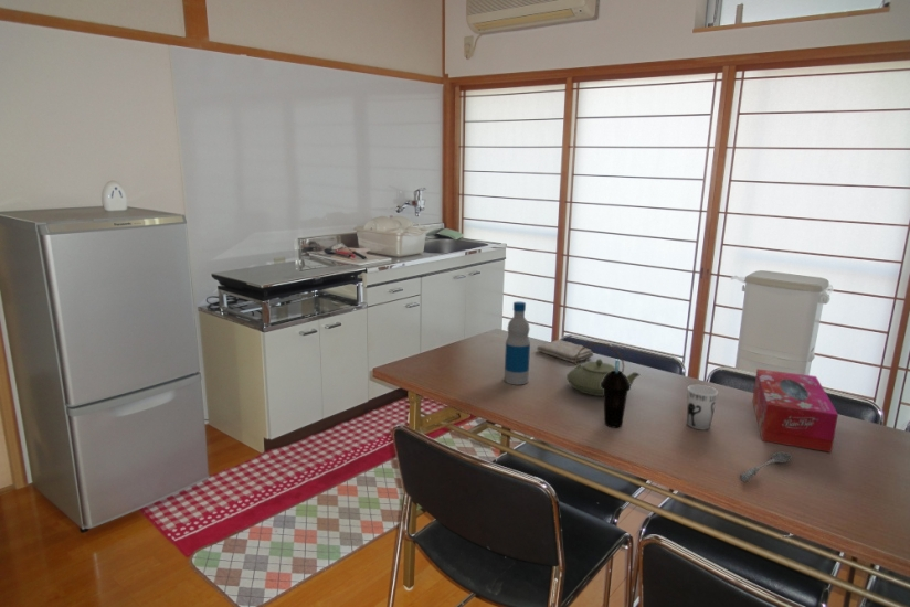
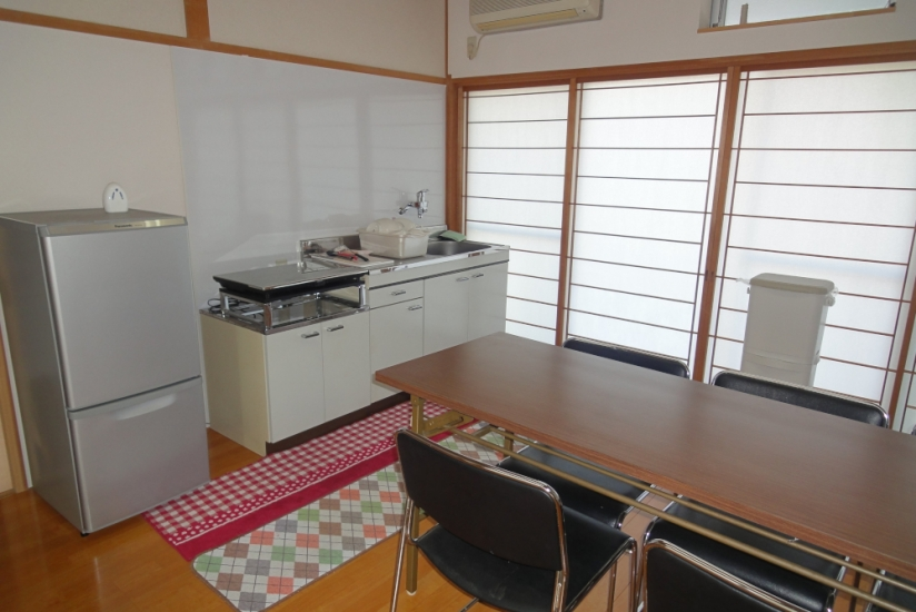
- cup (700, 407)
- tissue box (791, 406)
- washcloth (564, 350)
- teapot (603, 366)
- soupspoon (765, 465)
- bottle (517, 342)
- cup (614, 392)
